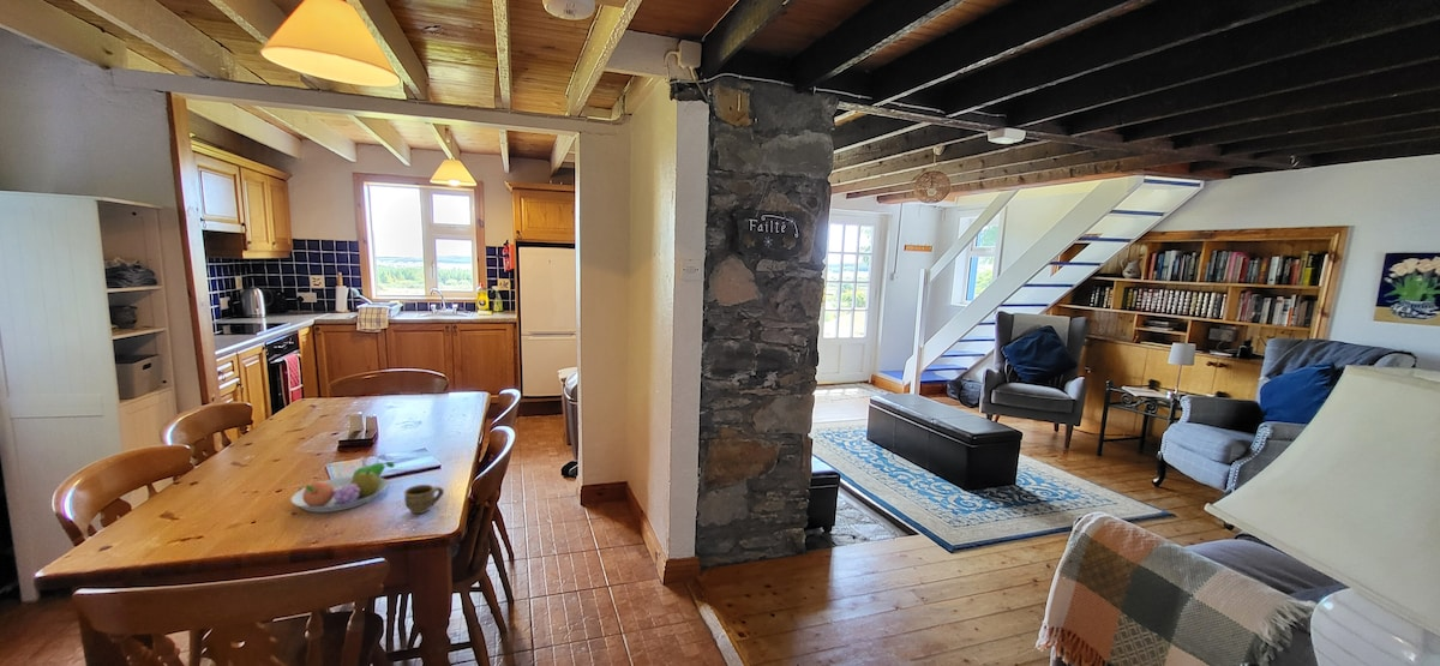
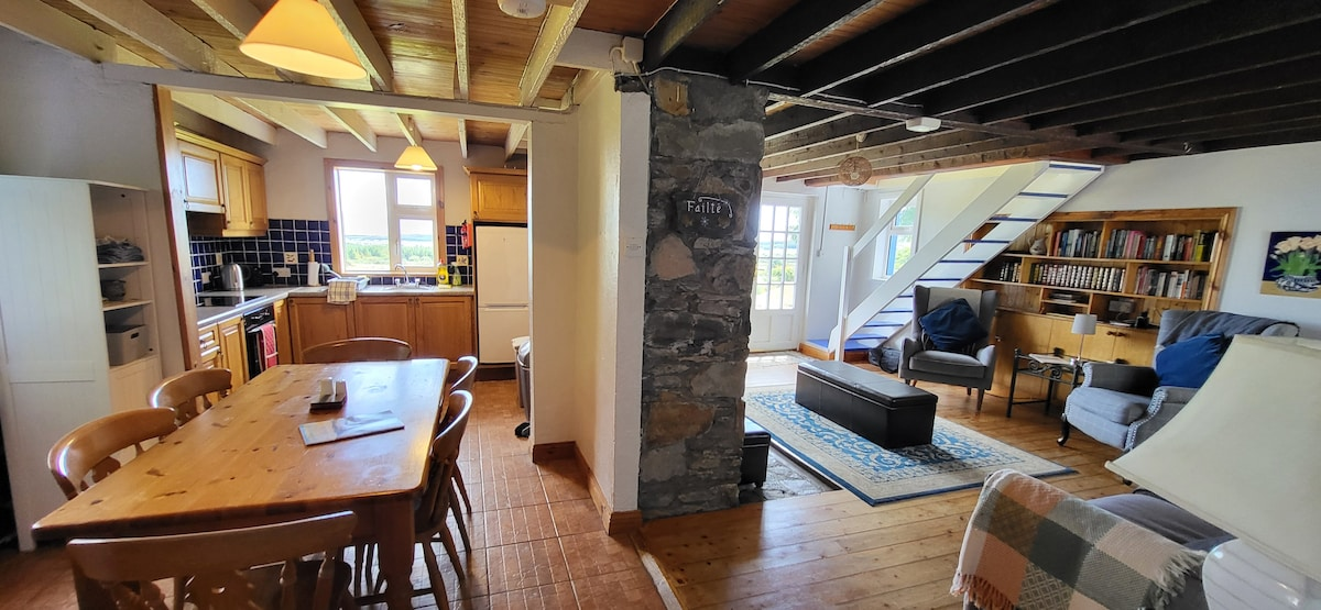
- cup (425, 498)
- fruit bowl (344, 481)
